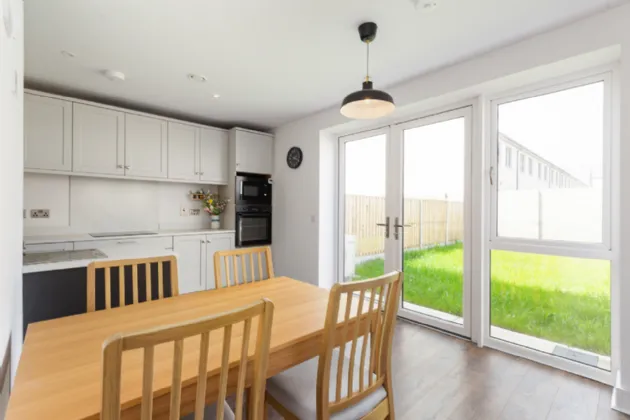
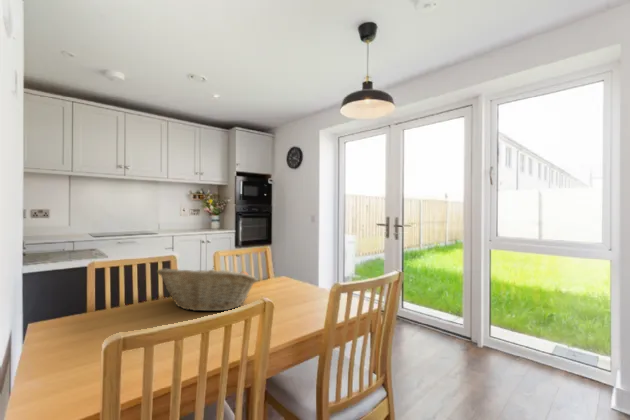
+ fruit basket (208, 283)
